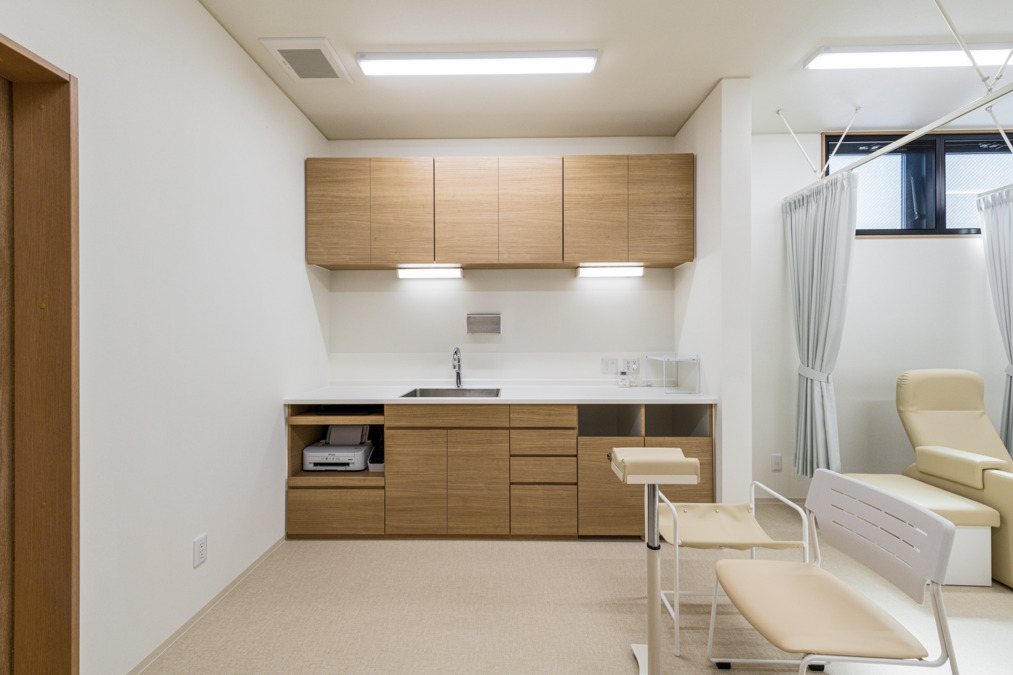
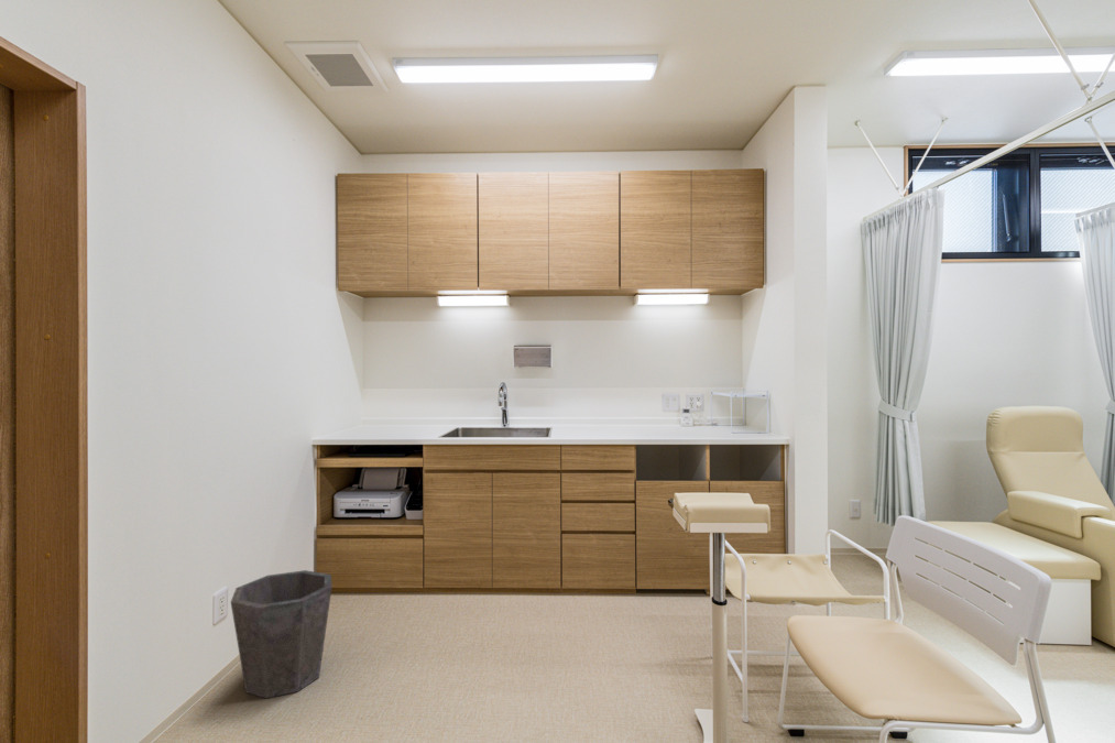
+ waste bin (284, 632)
